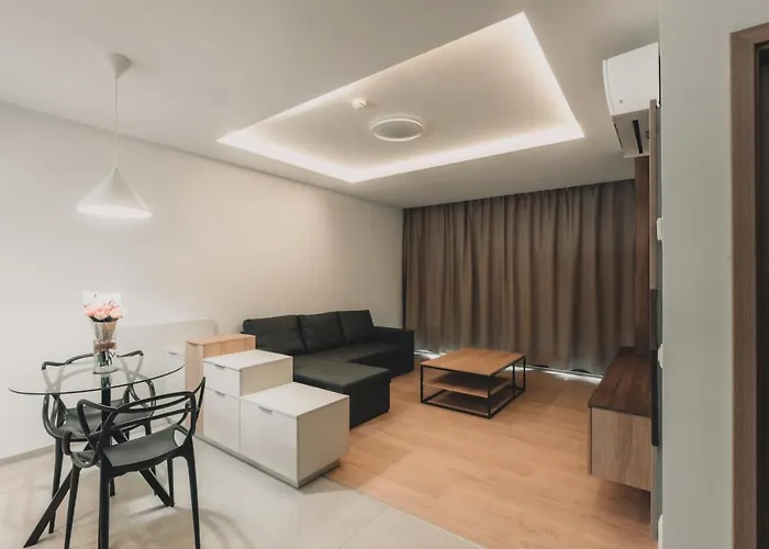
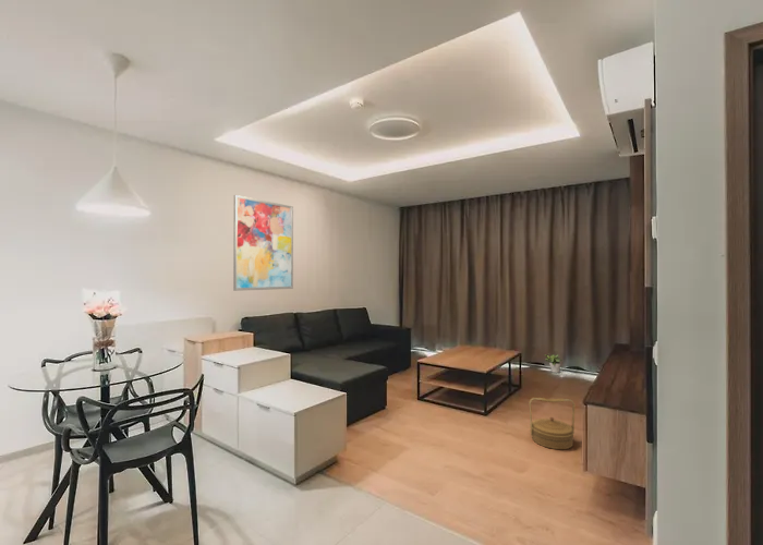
+ wall art (265, 245)
+ potted plant (552, 362)
+ basket (552, 420)
